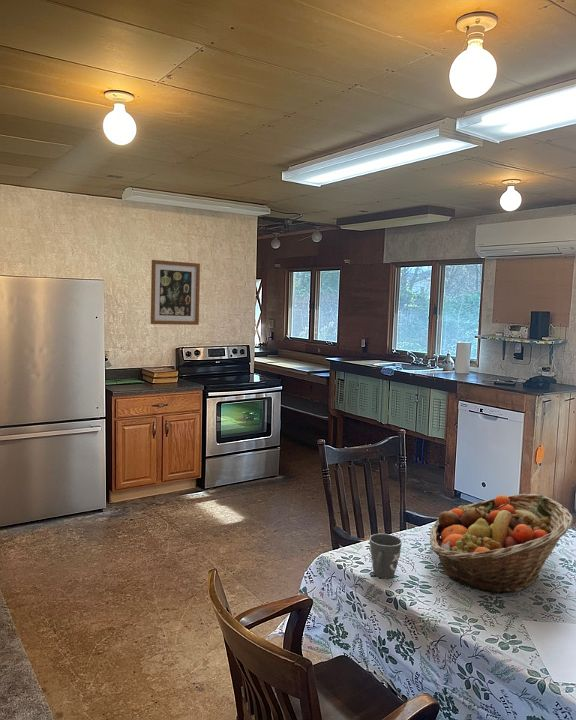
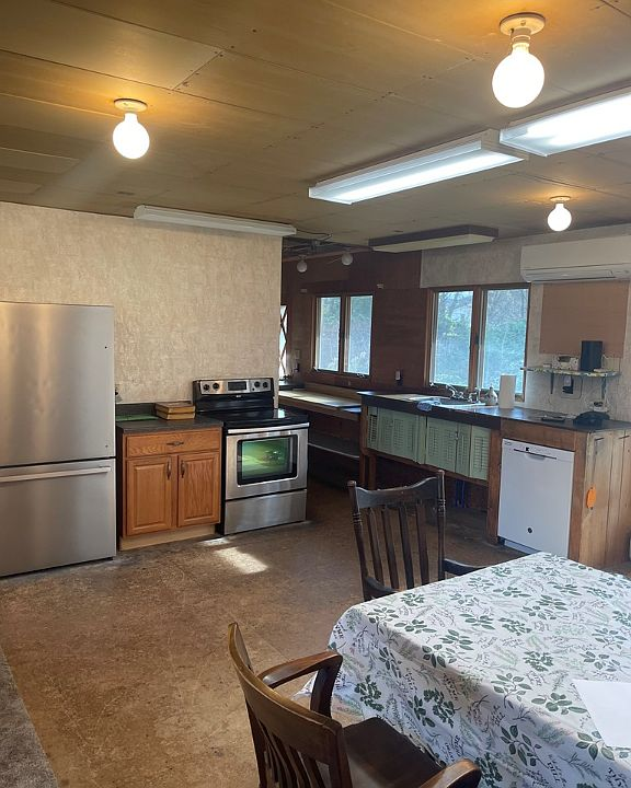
- mug (383, 558)
- fruit basket (496, 536)
- wall art (175, 293)
